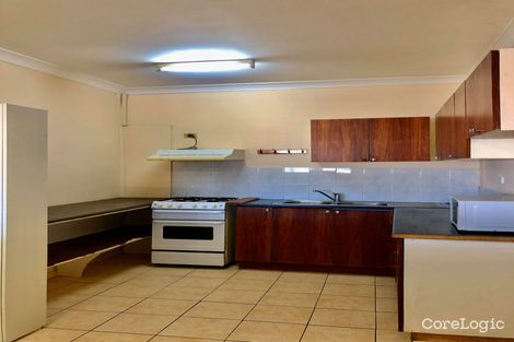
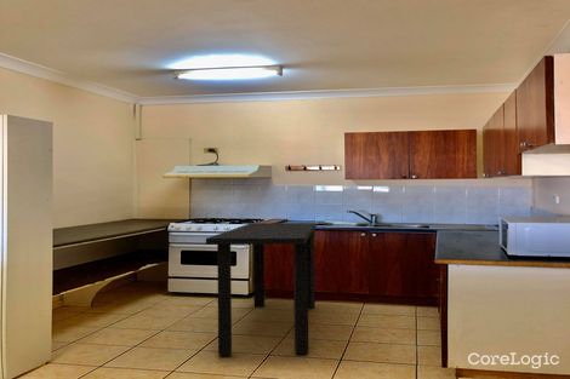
+ dining table (263, 277)
